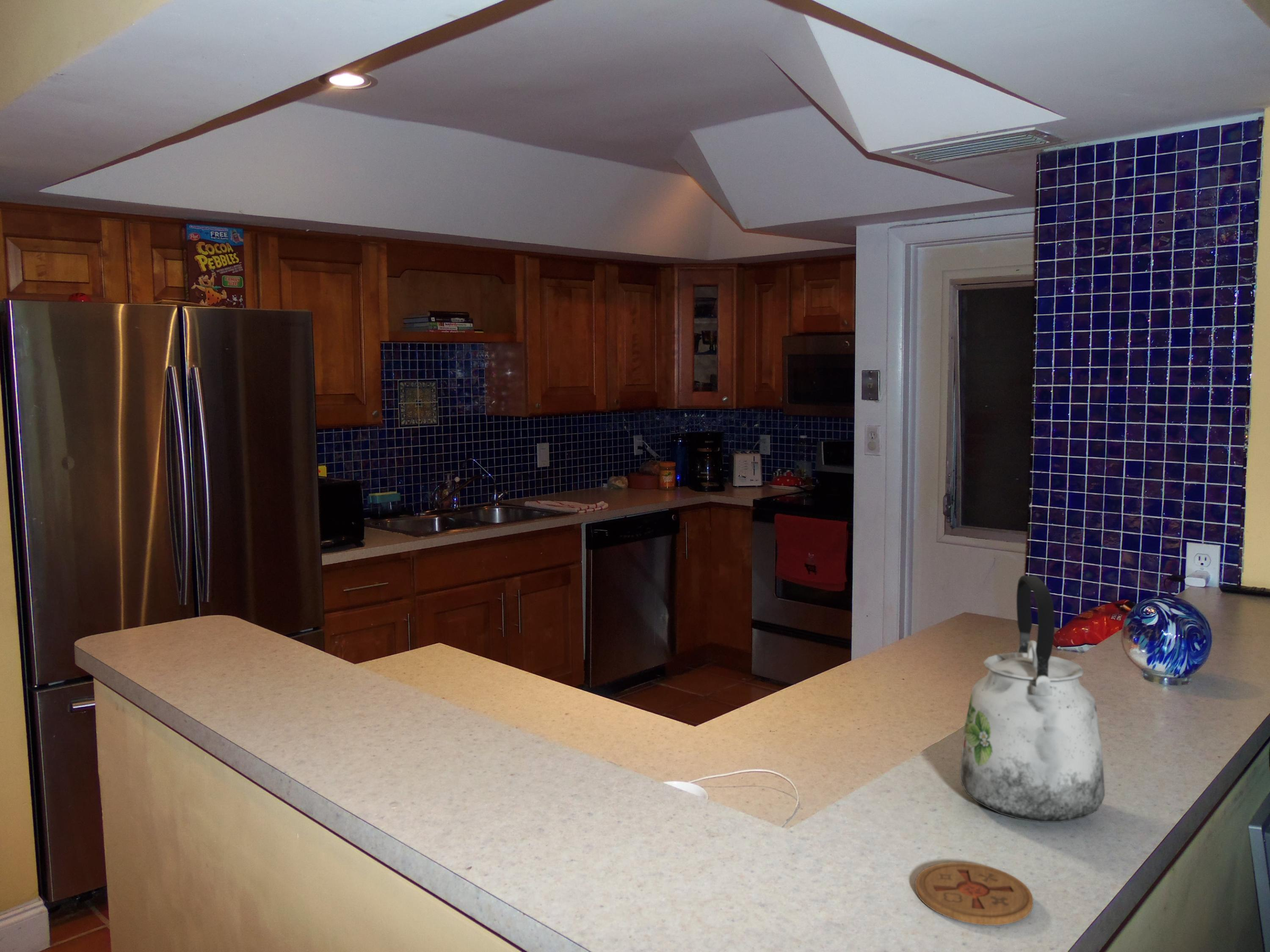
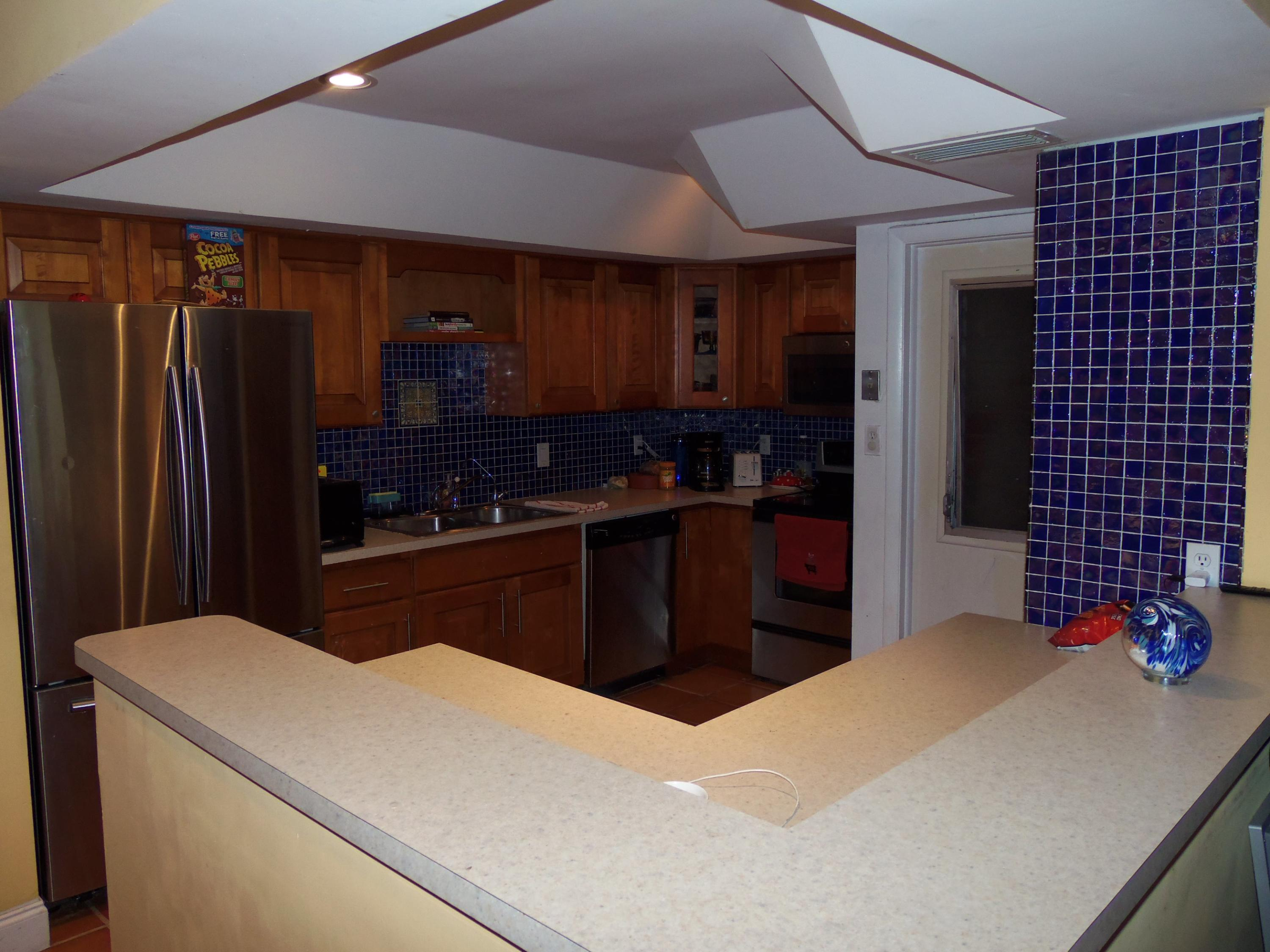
- coaster (973, 892)
- kettle (1028, 685)
